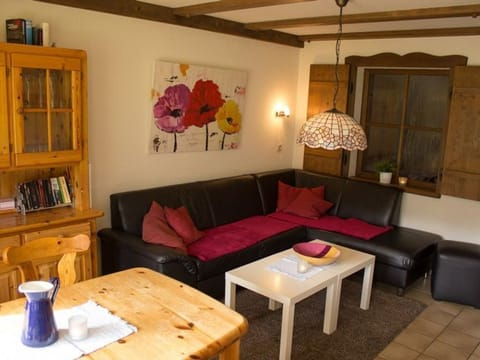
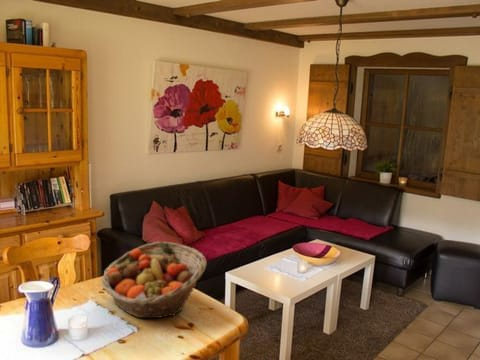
+ fruit basket (154, 277)
